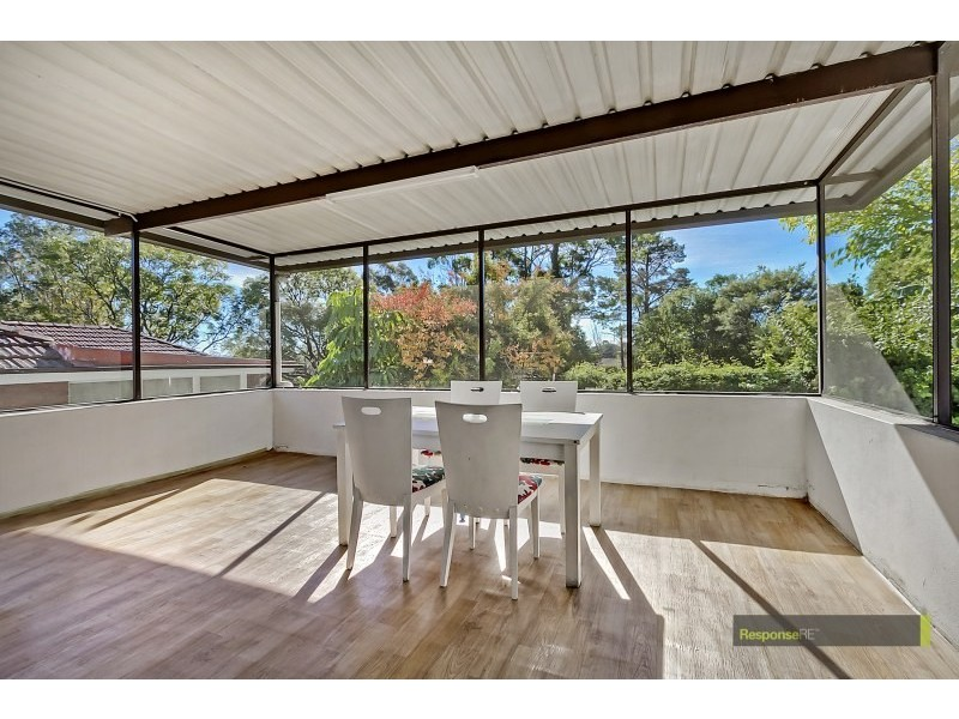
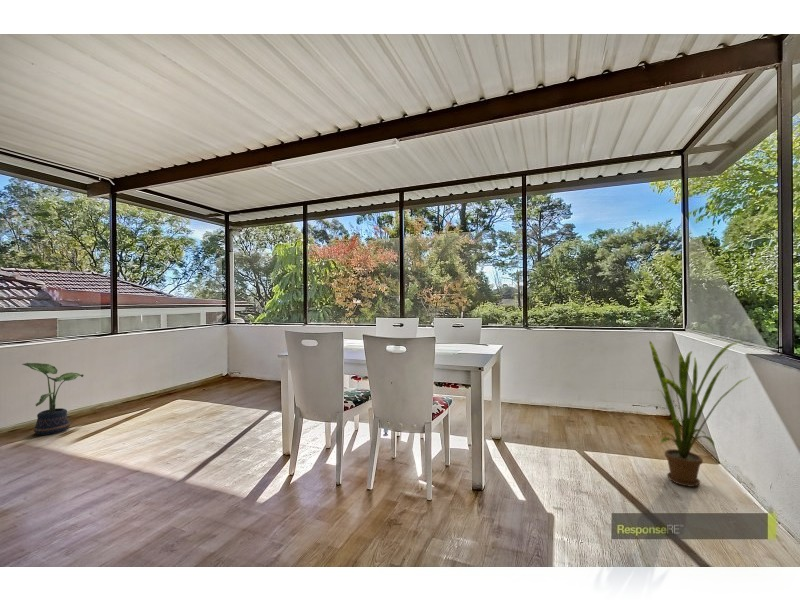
+ potted plant (56, 394)
+ house plant (691, 410)
